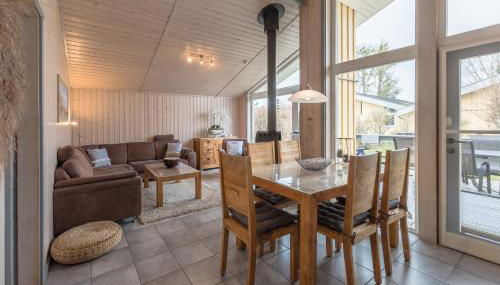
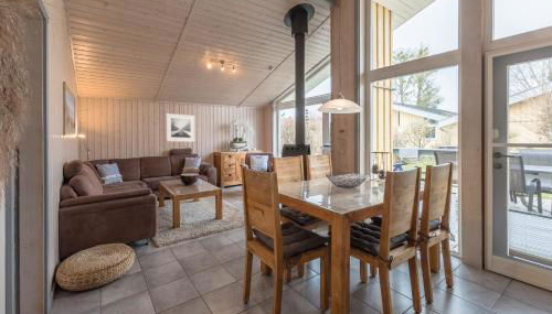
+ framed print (180, 128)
